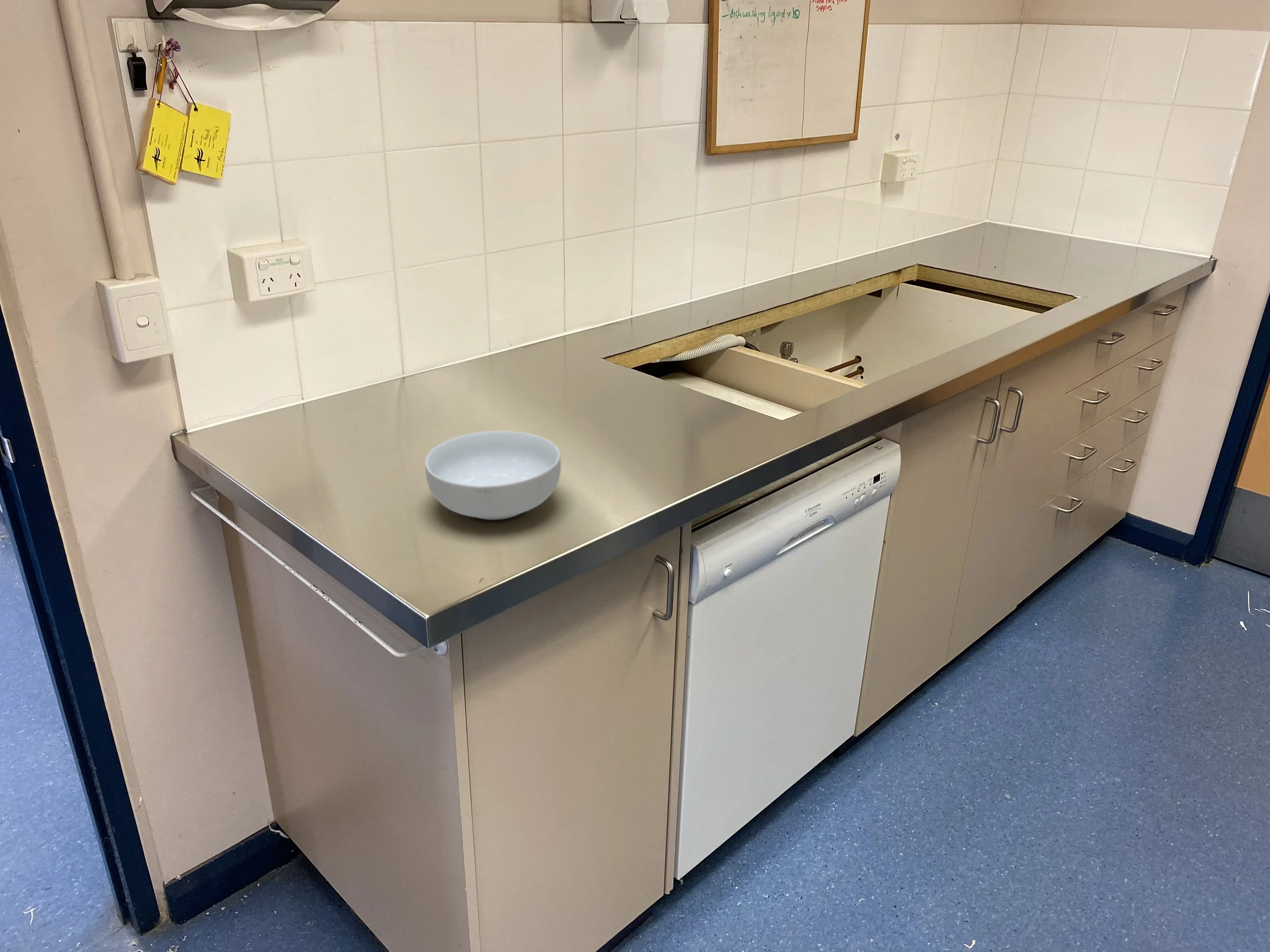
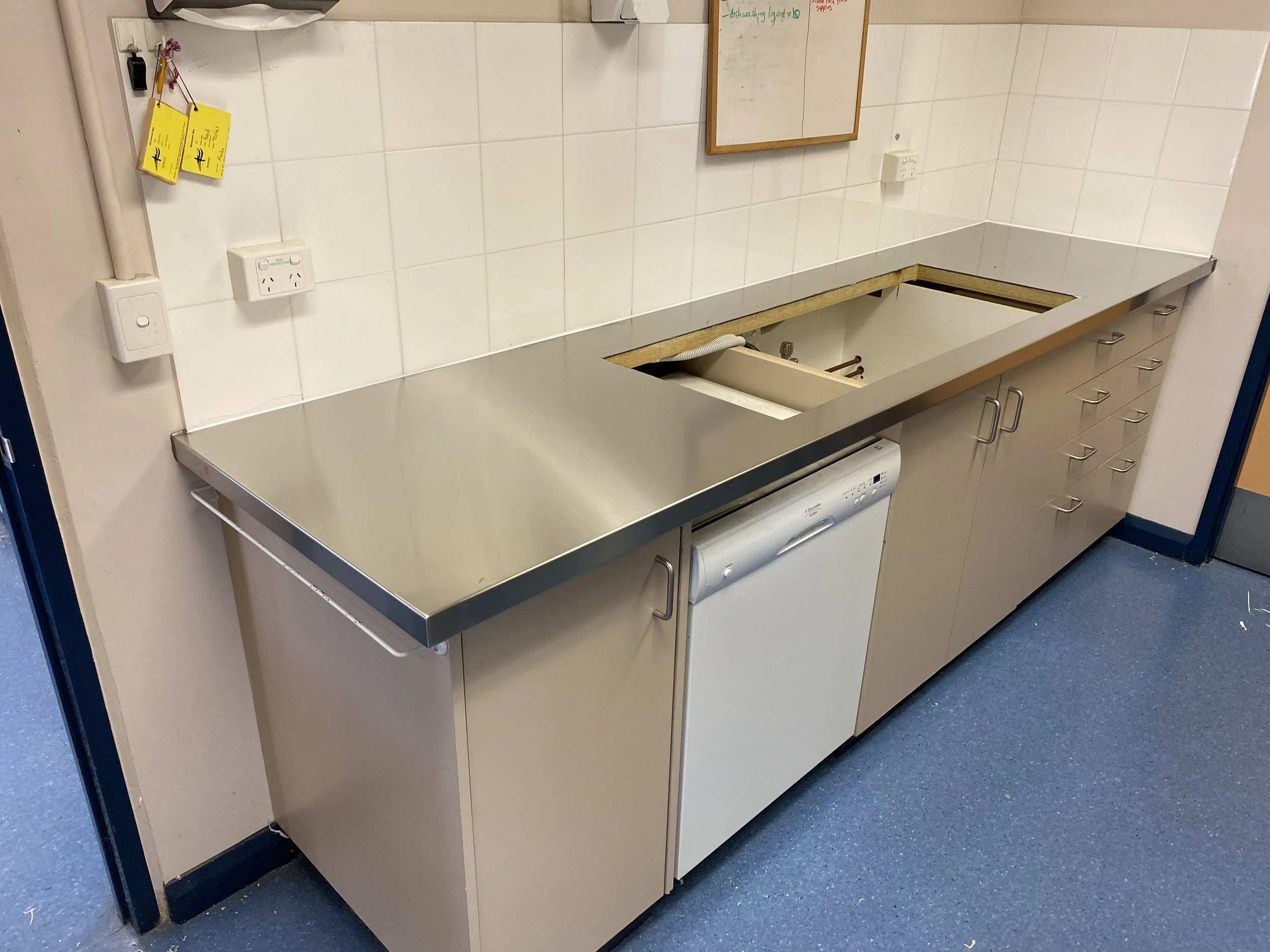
- cereal bowl (494, 481)
